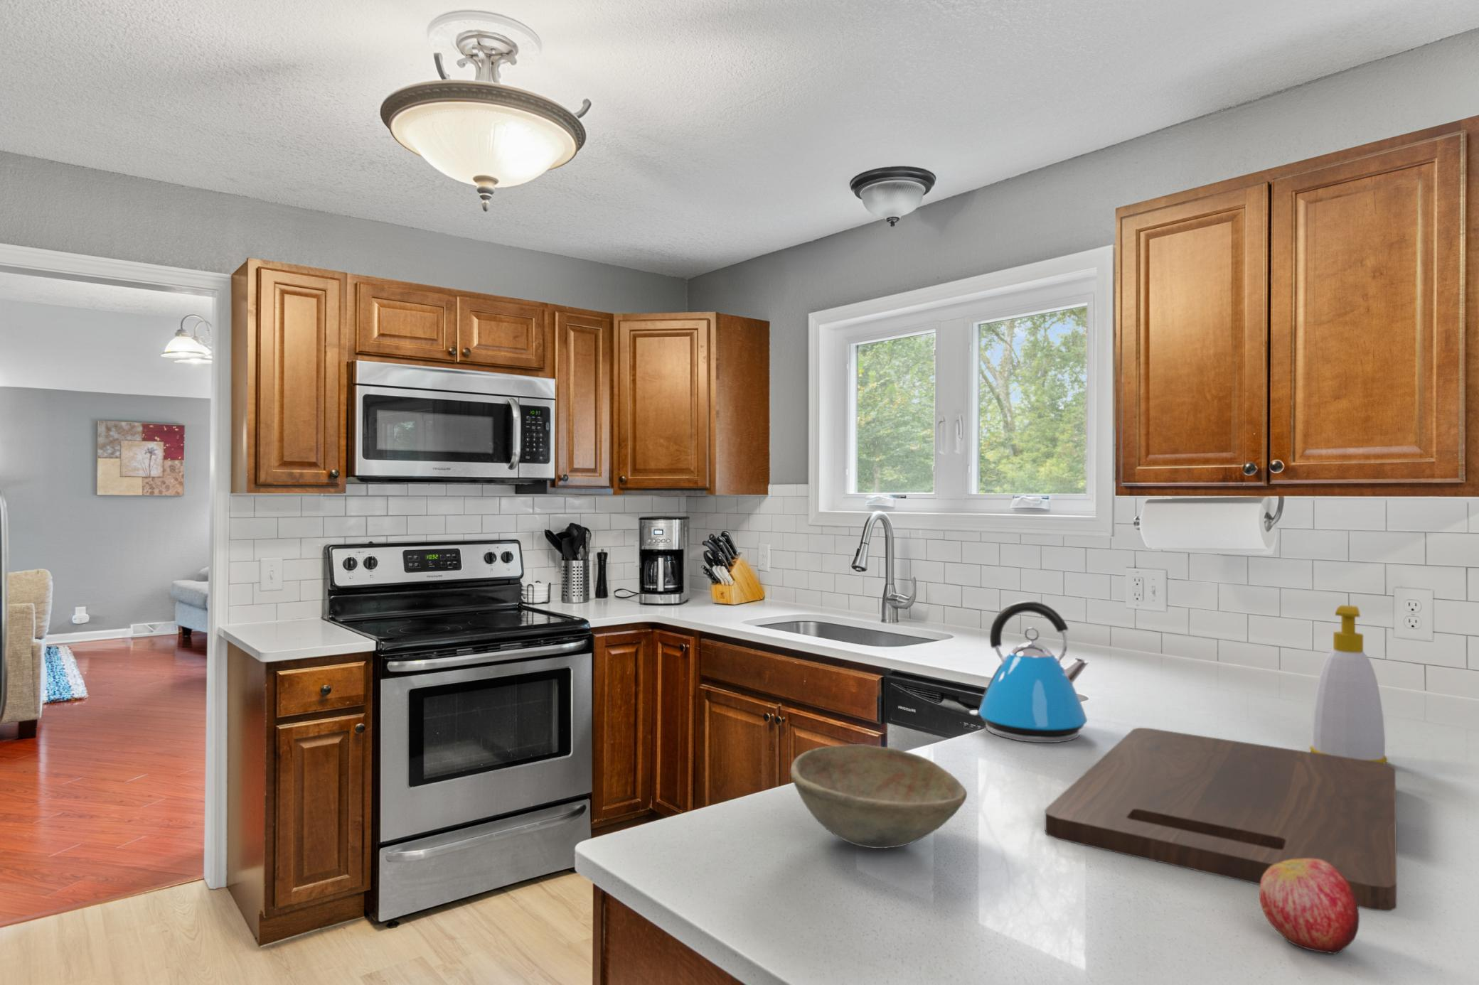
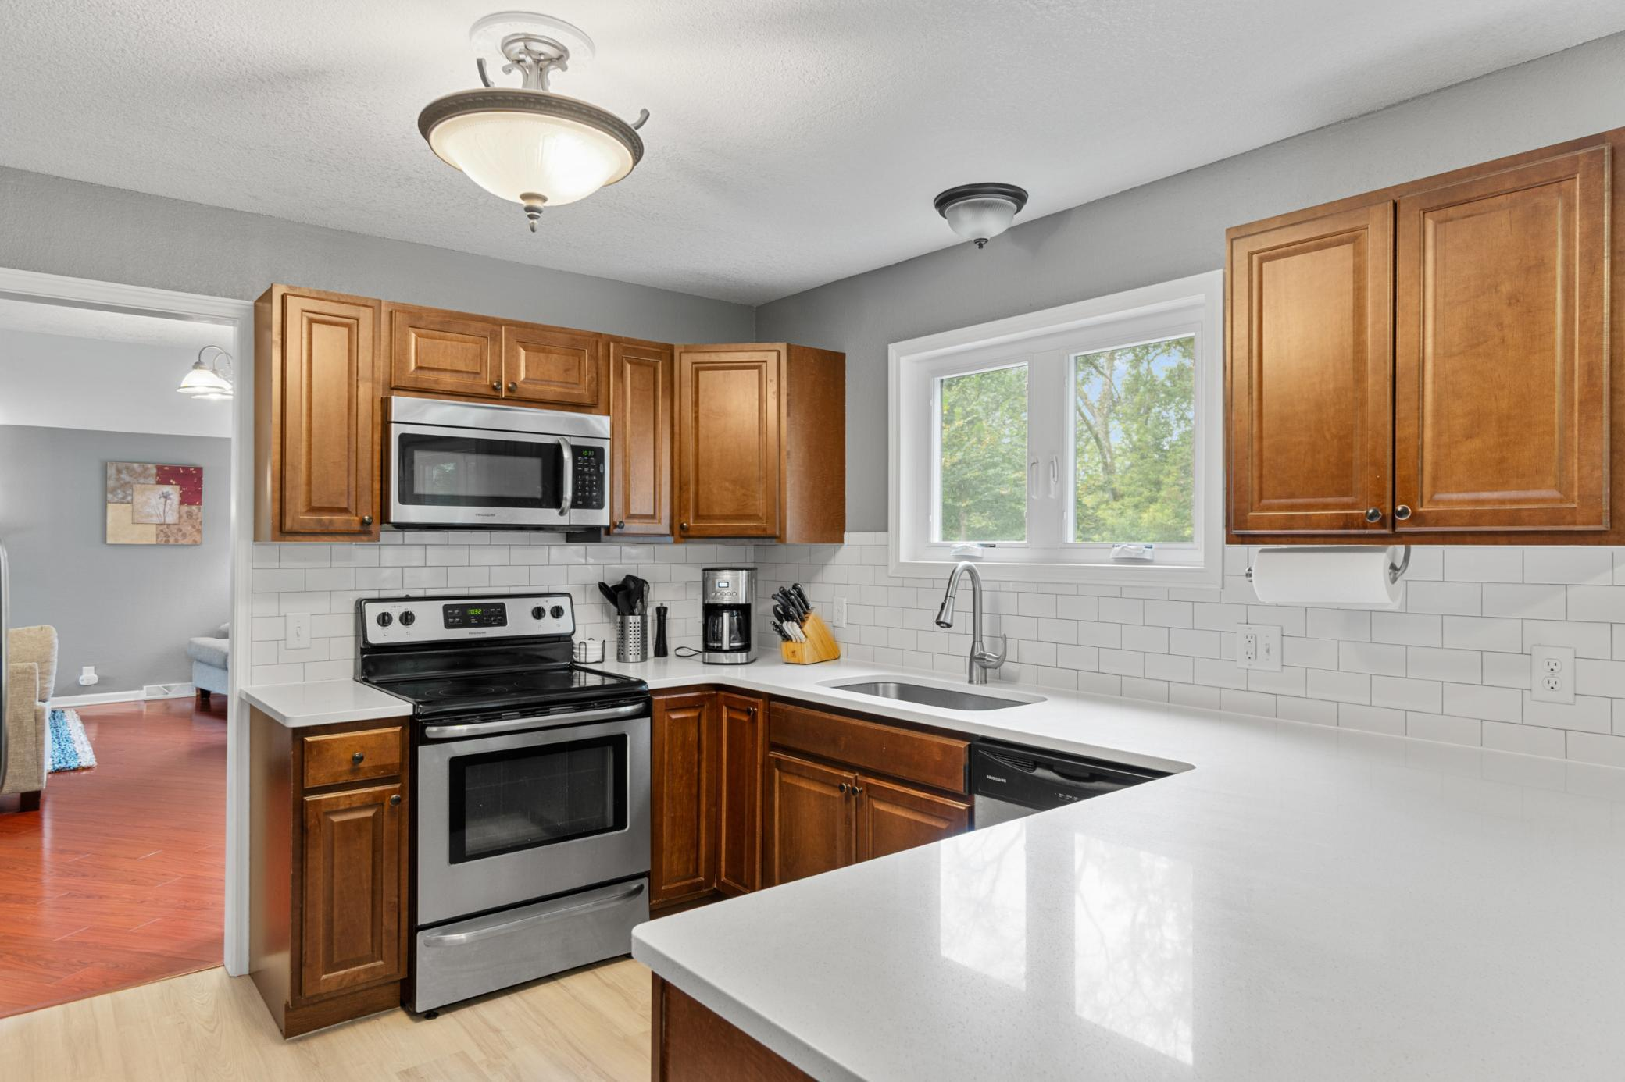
- soap bottle (1347, 683)
- cutting board (1233, 797)
- apple (1307, 899)
- kettle (1027, 665)
- bowl (875, 804)
